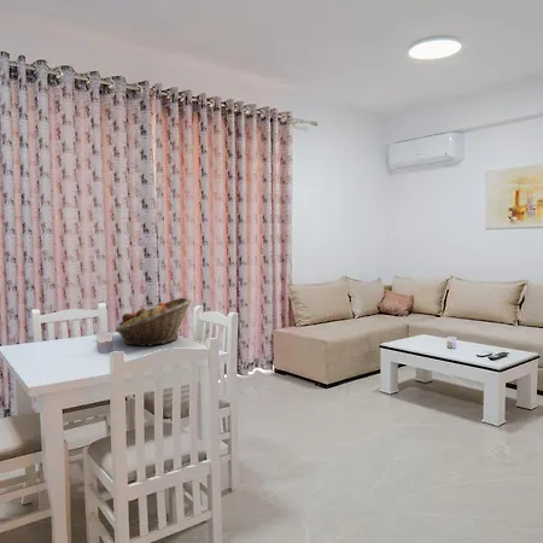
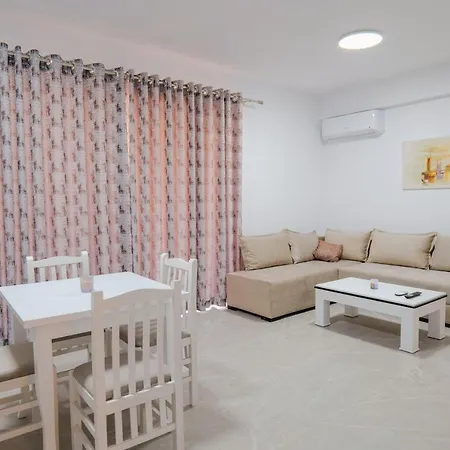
- fruit basket (153, 320)
